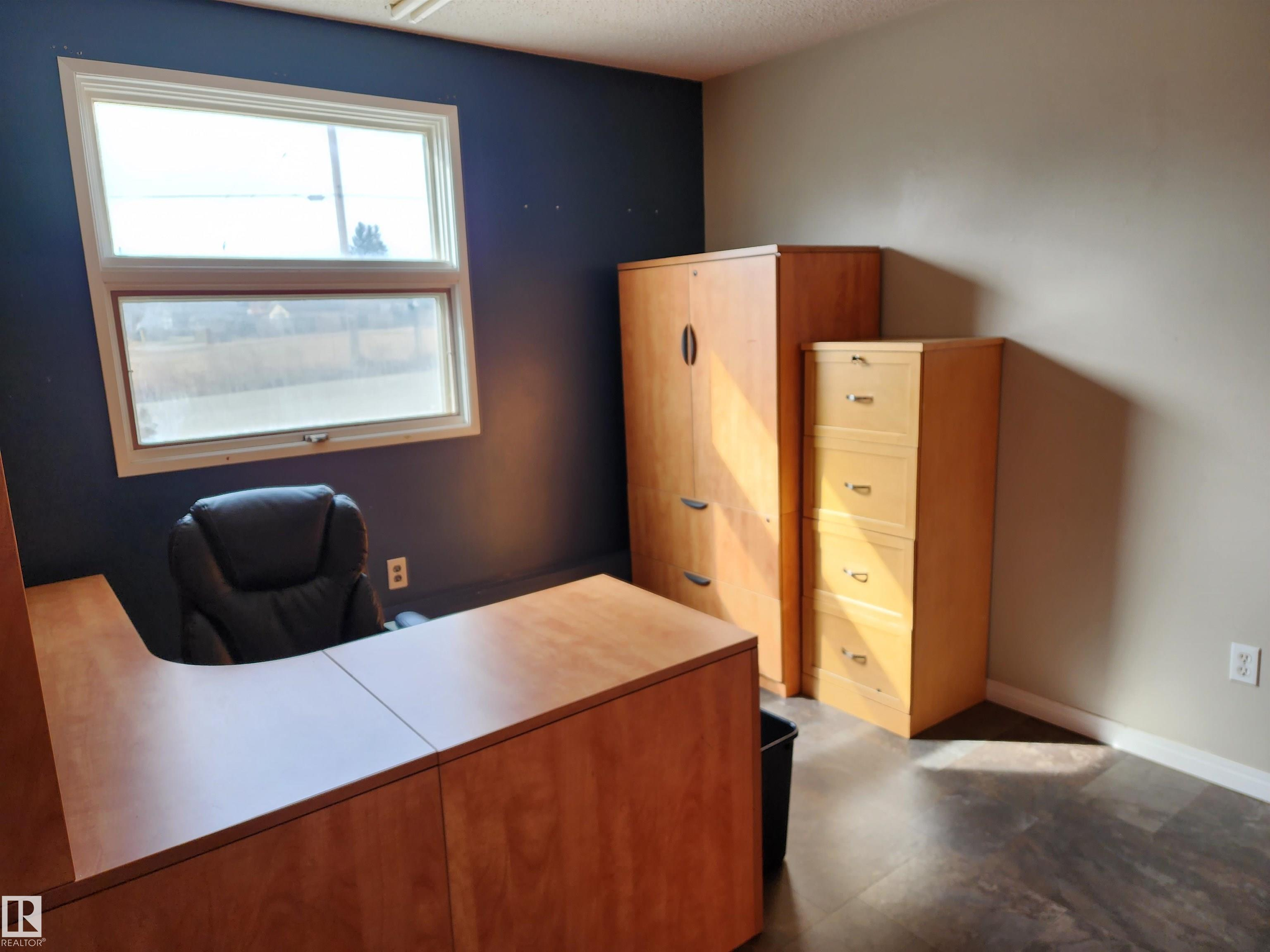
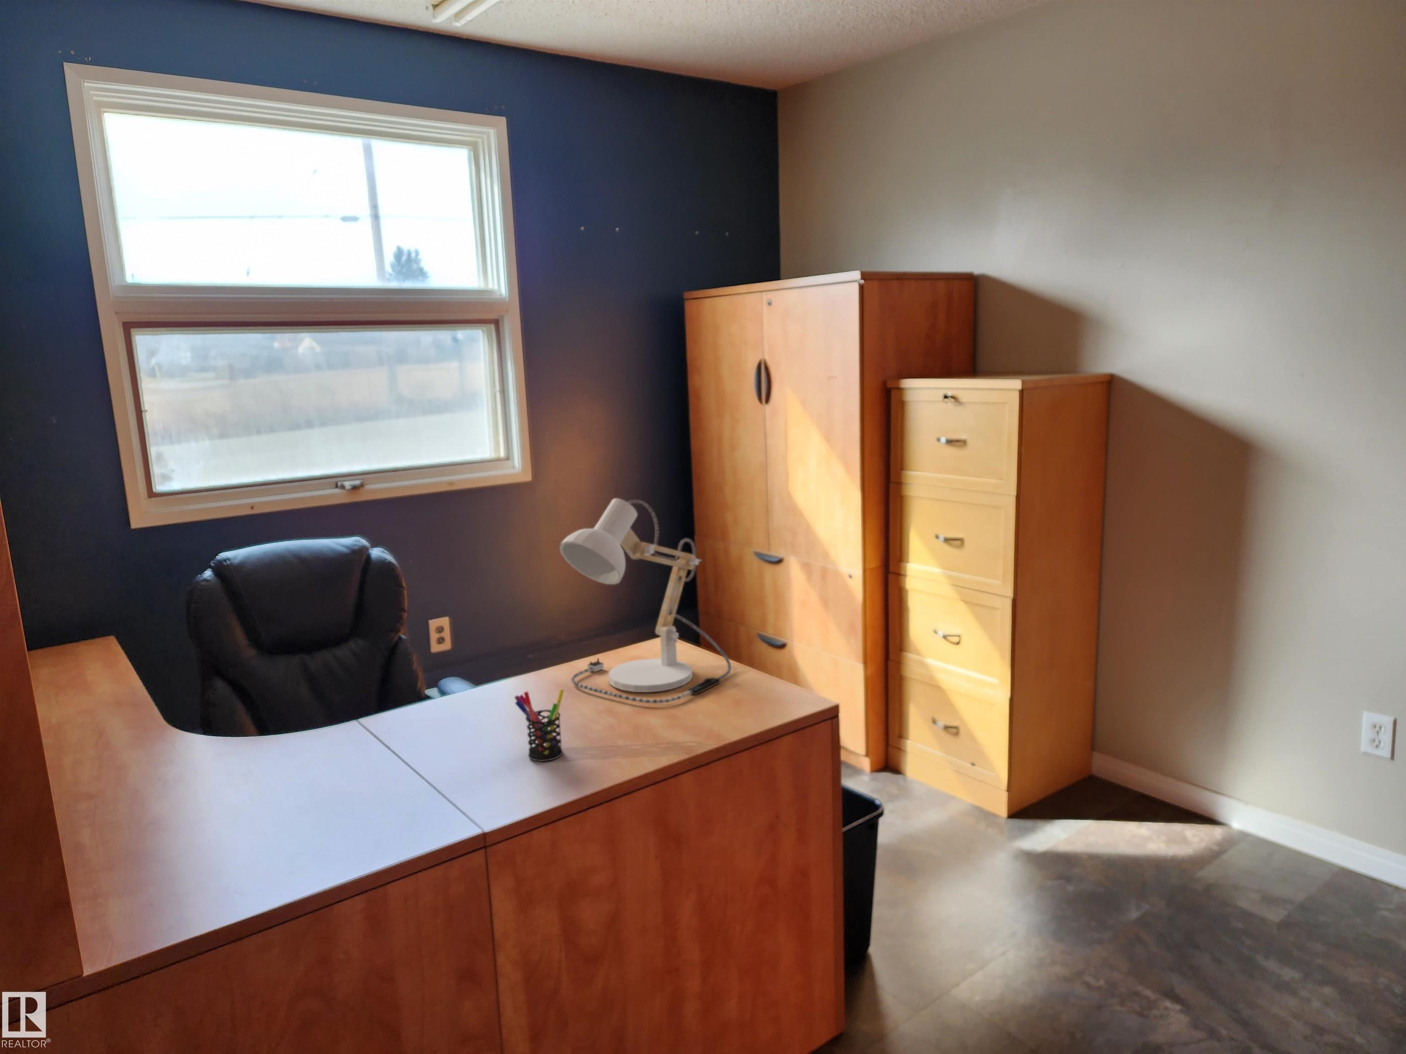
+ desk lamp (665, 595)
+ pen holder (544, 722)
